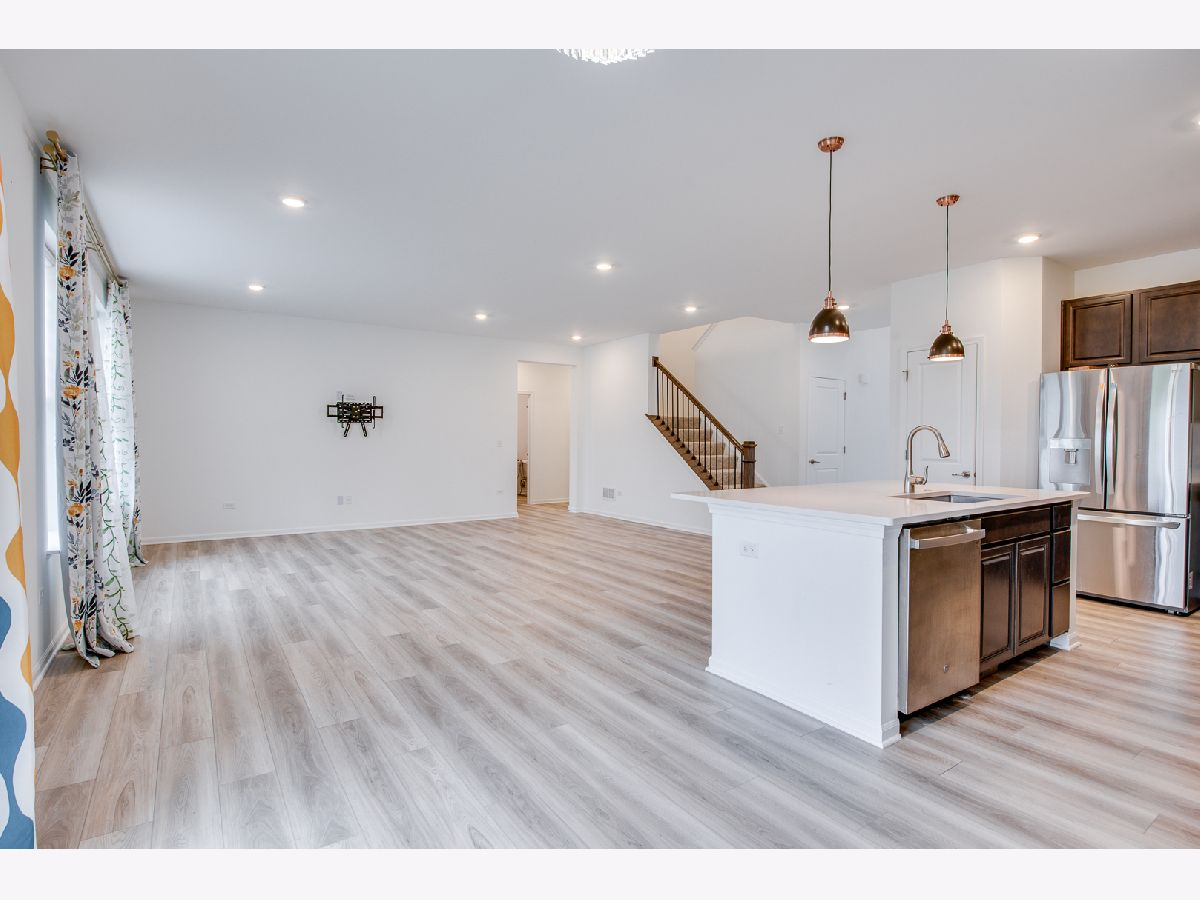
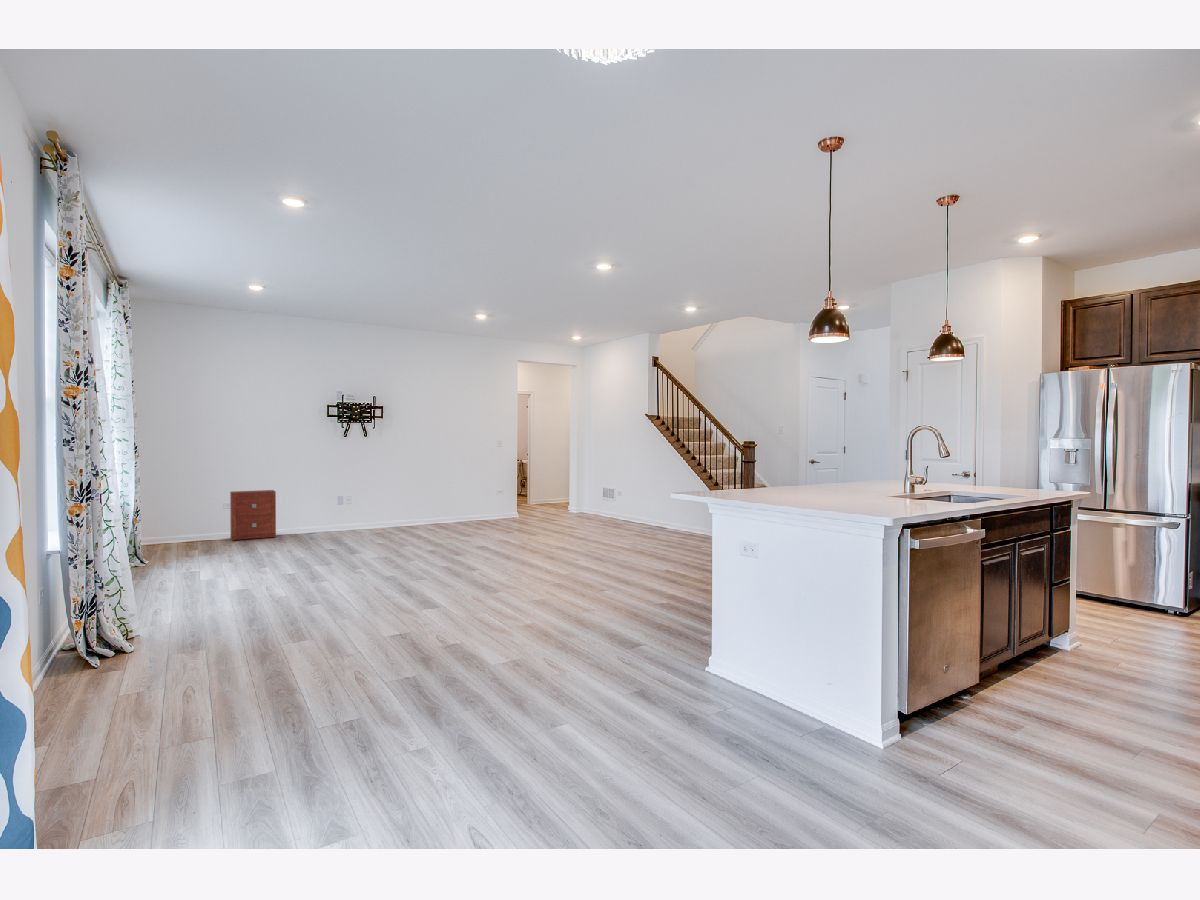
+ nightstand (253, 514)
